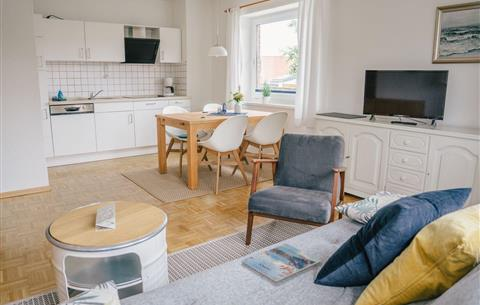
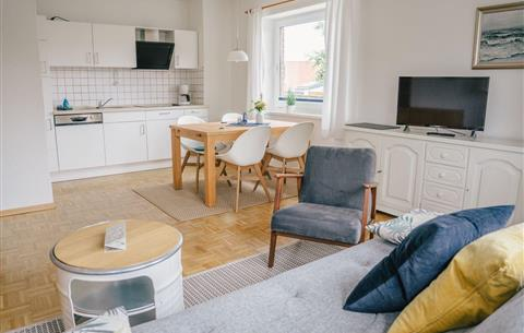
- magazine (281, 260)
